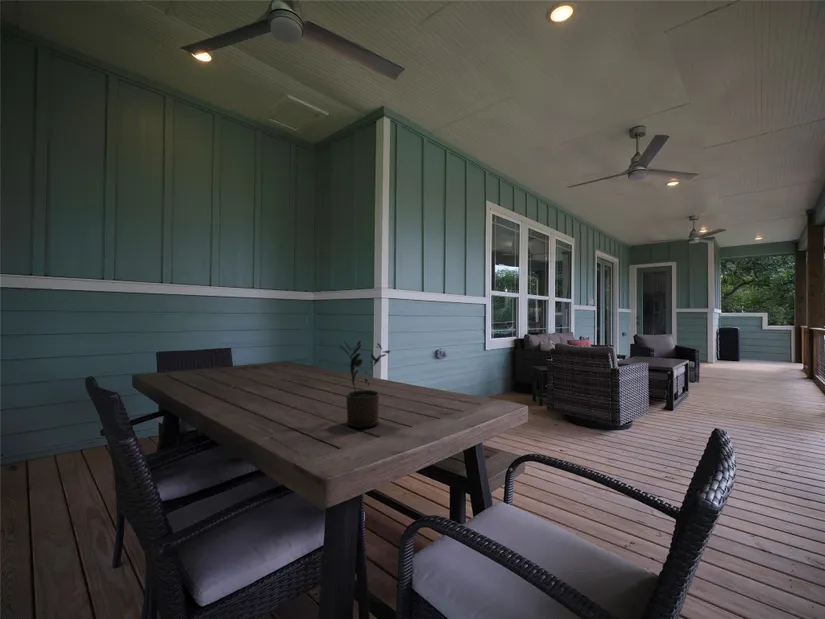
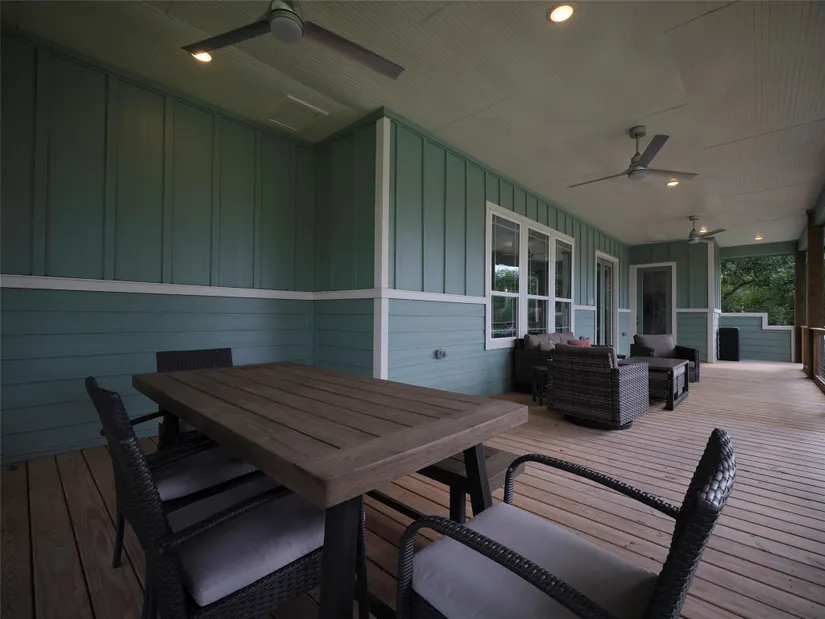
- potted plant (365, 381)
